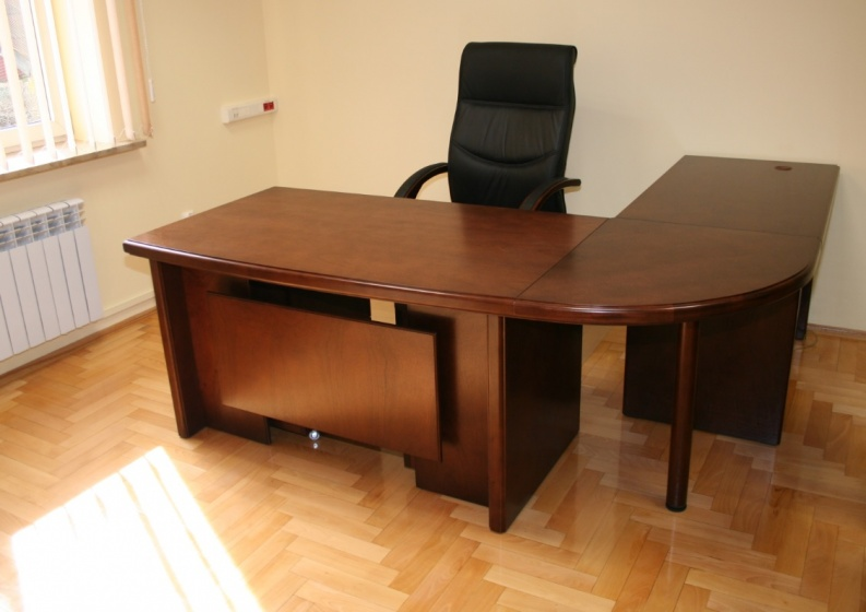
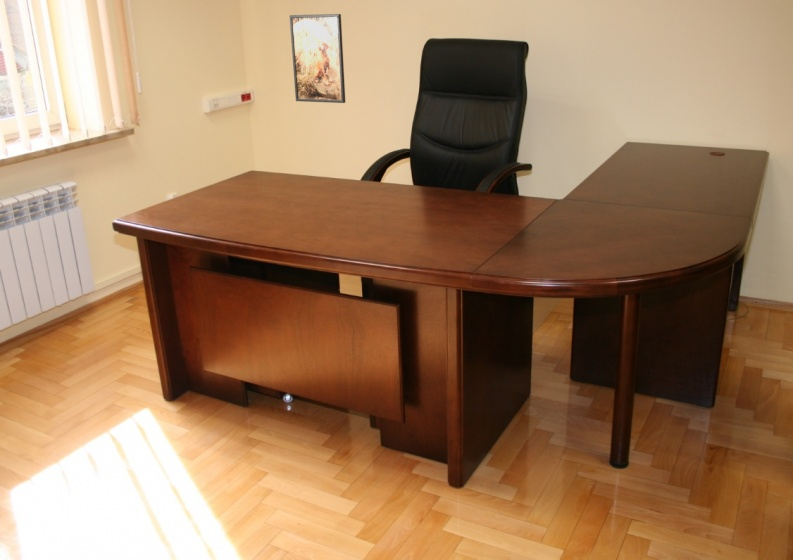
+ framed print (317, 59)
